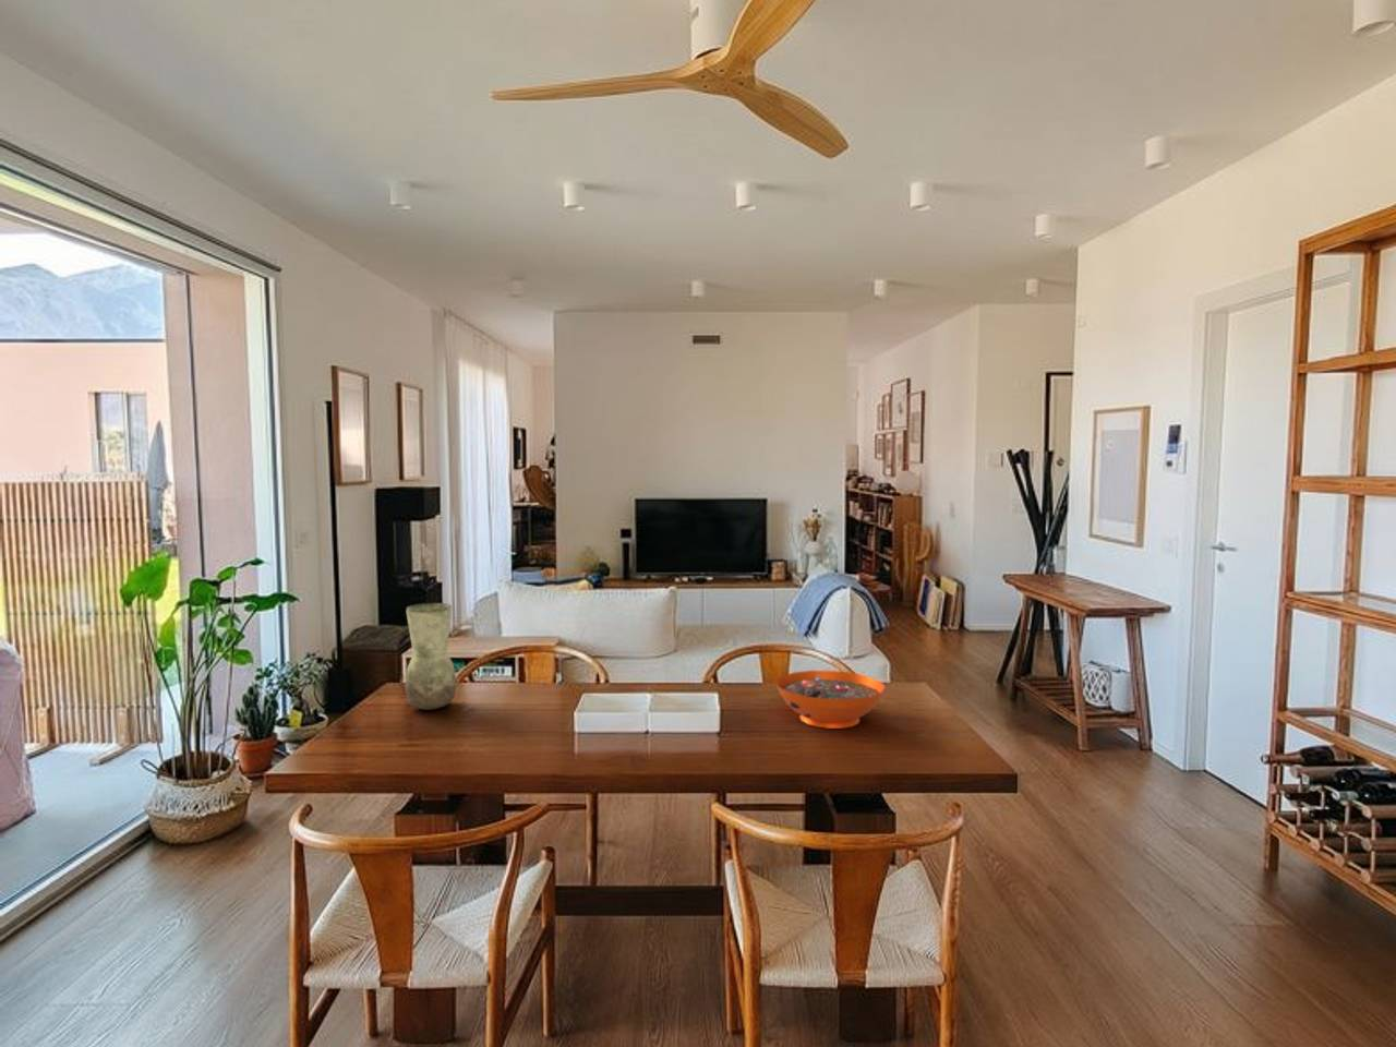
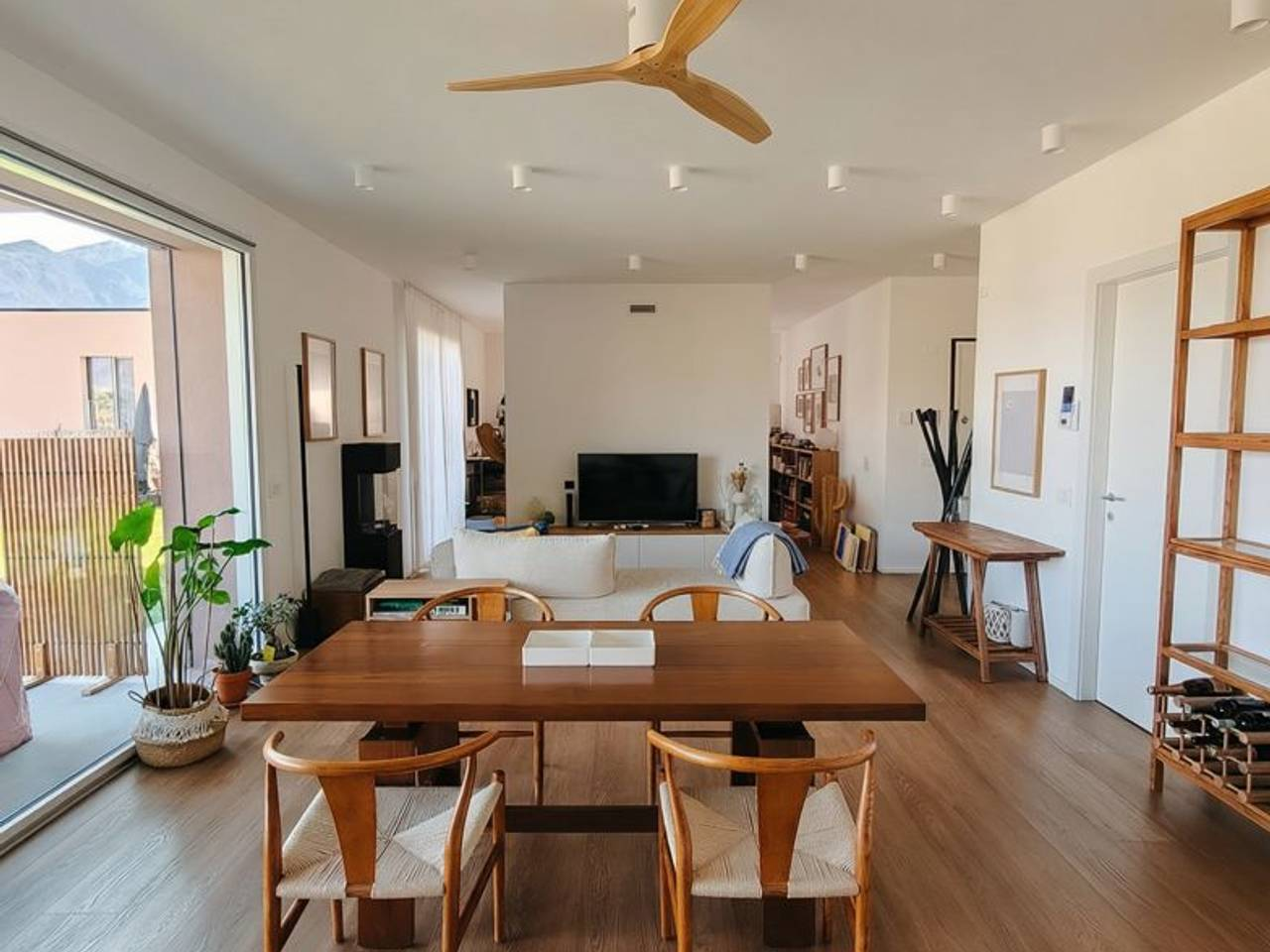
- decorative bowl (829, 701)
- vase (430, 657)
